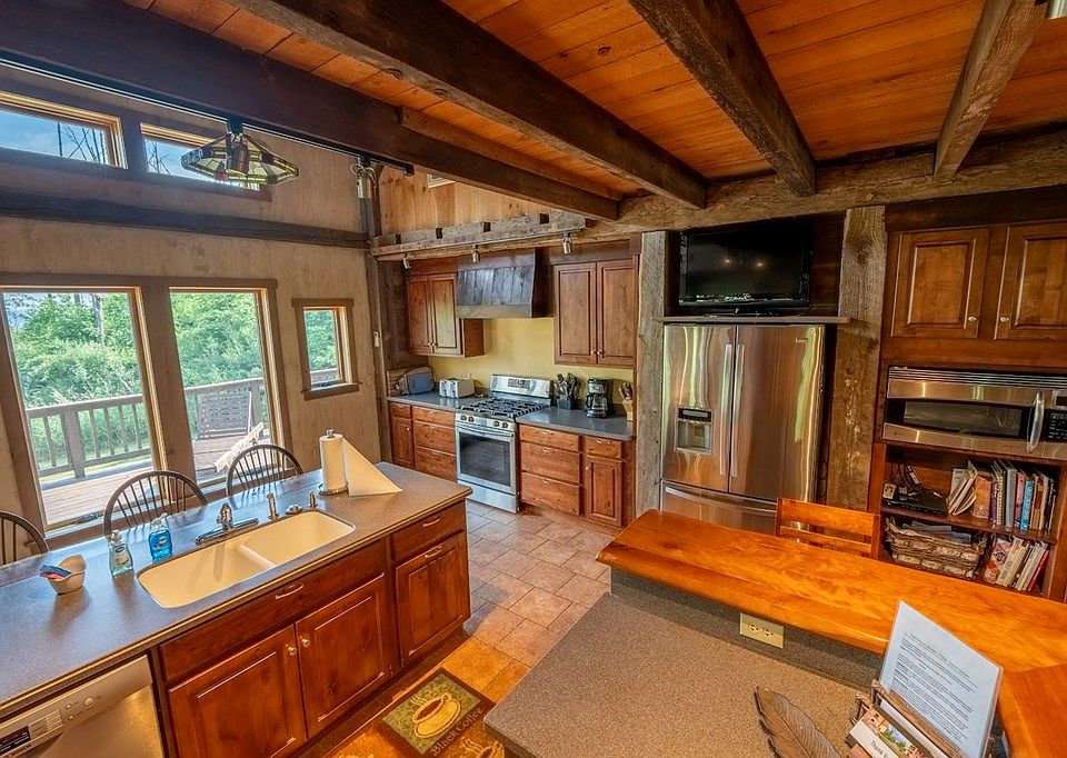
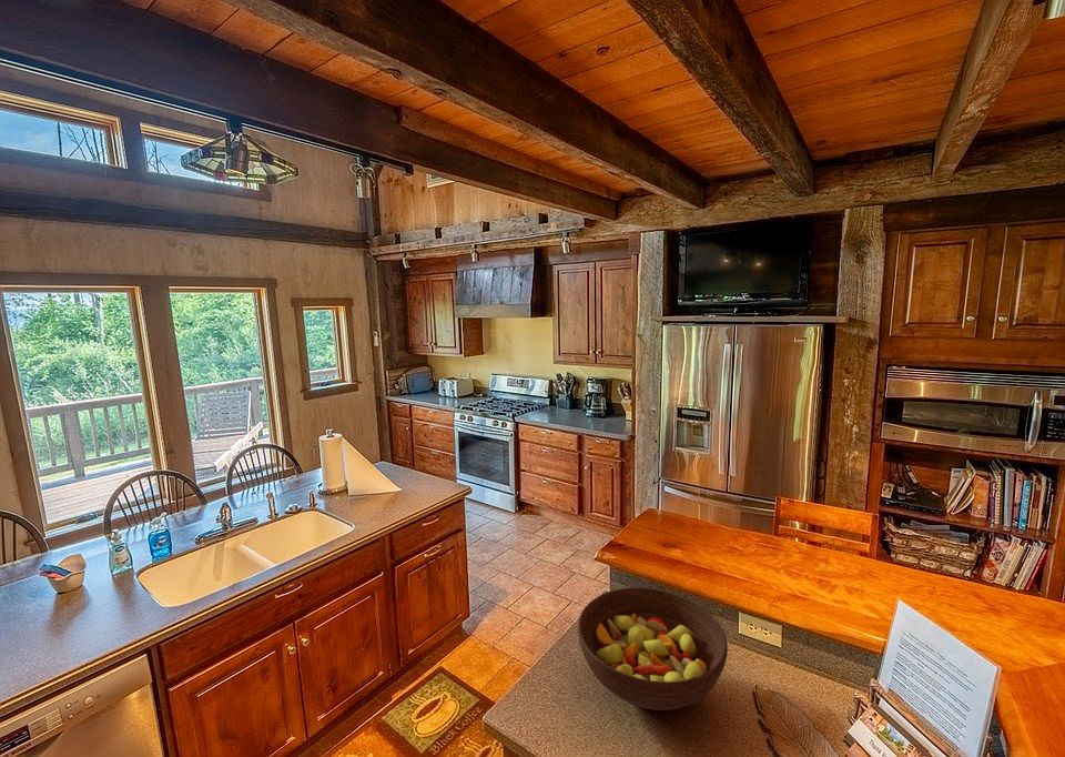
+ fruit bowl (649, 658)
